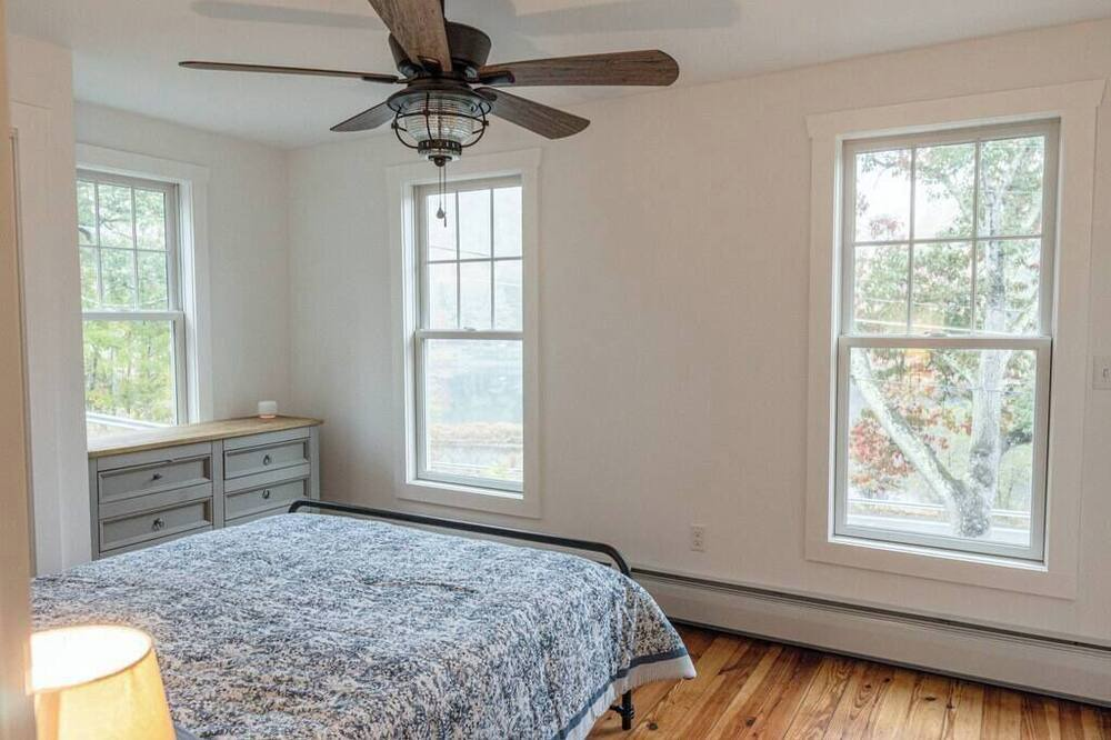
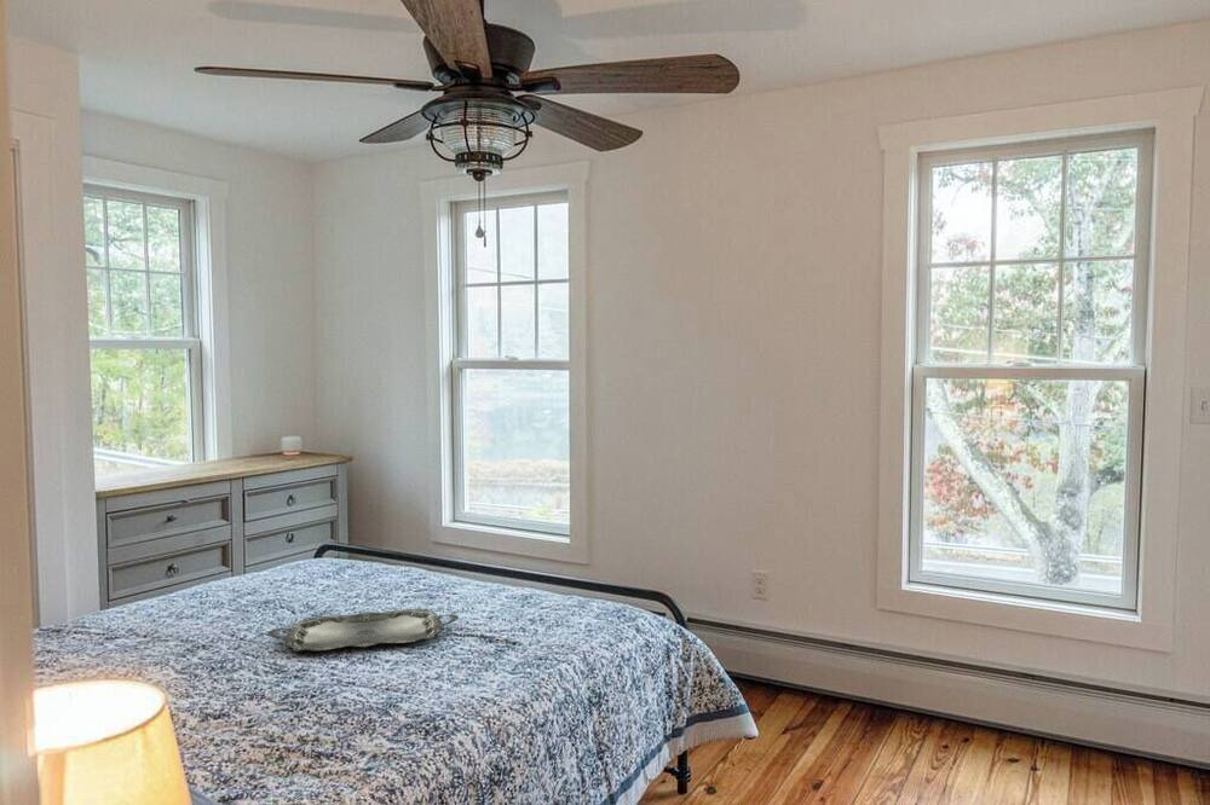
+ serving tray (365, 629)
